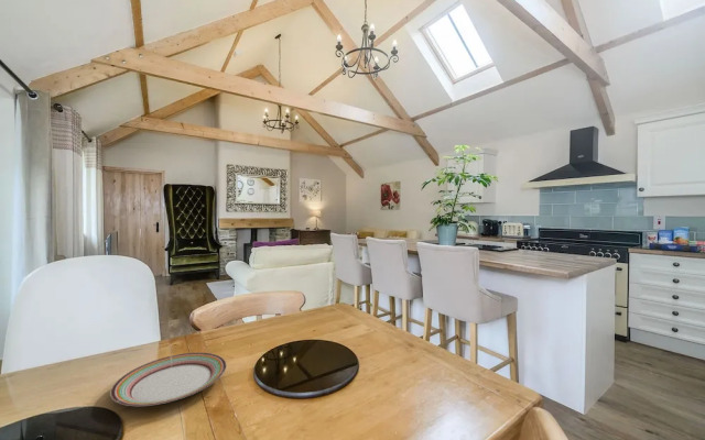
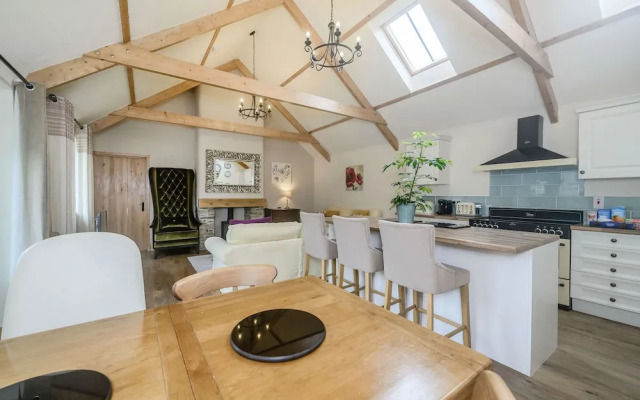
- plate (173, 378)
